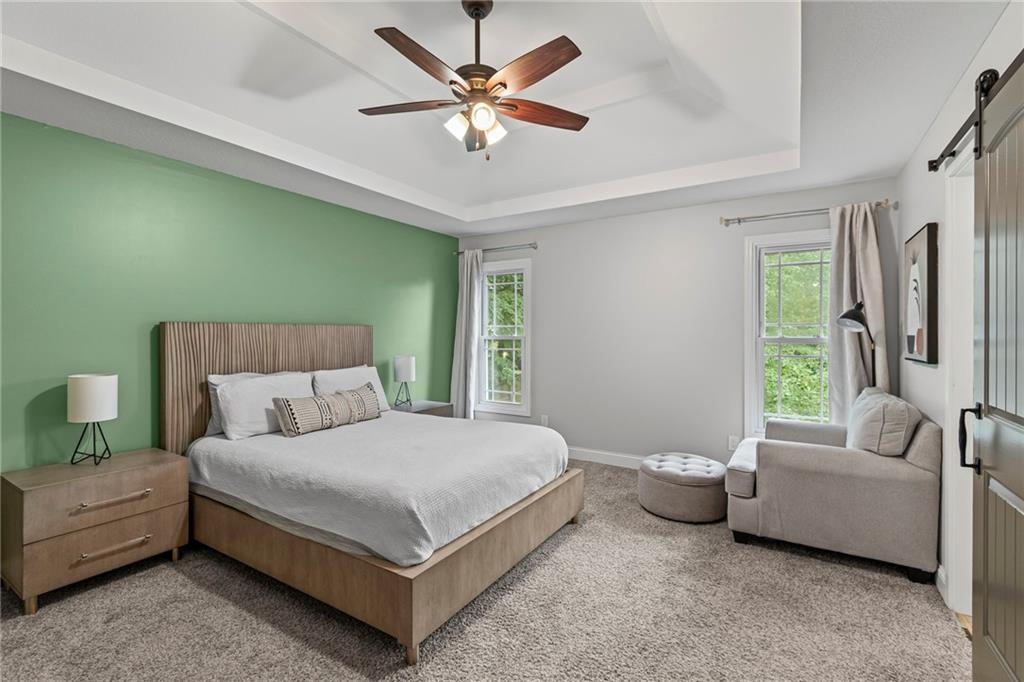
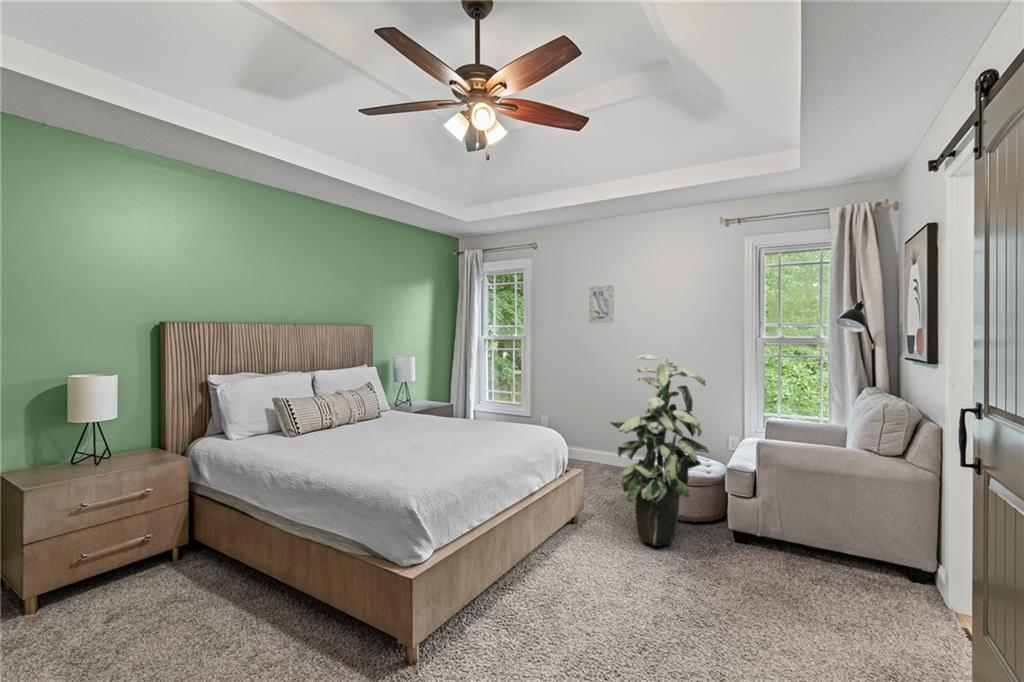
+ wall art (601, 304)
+ indoor plant (656, 446)
